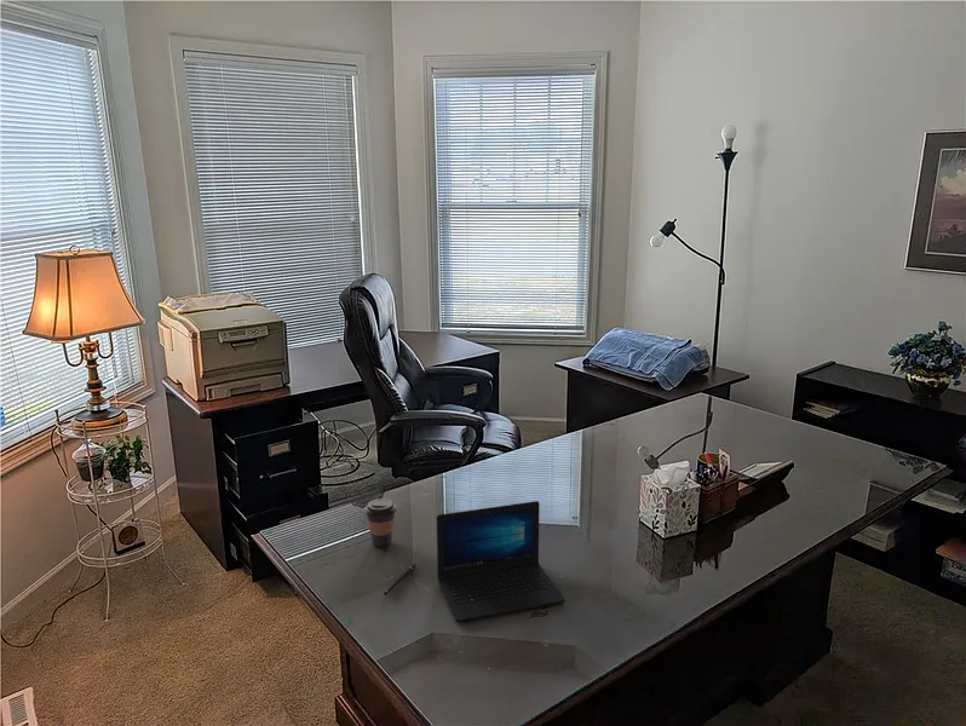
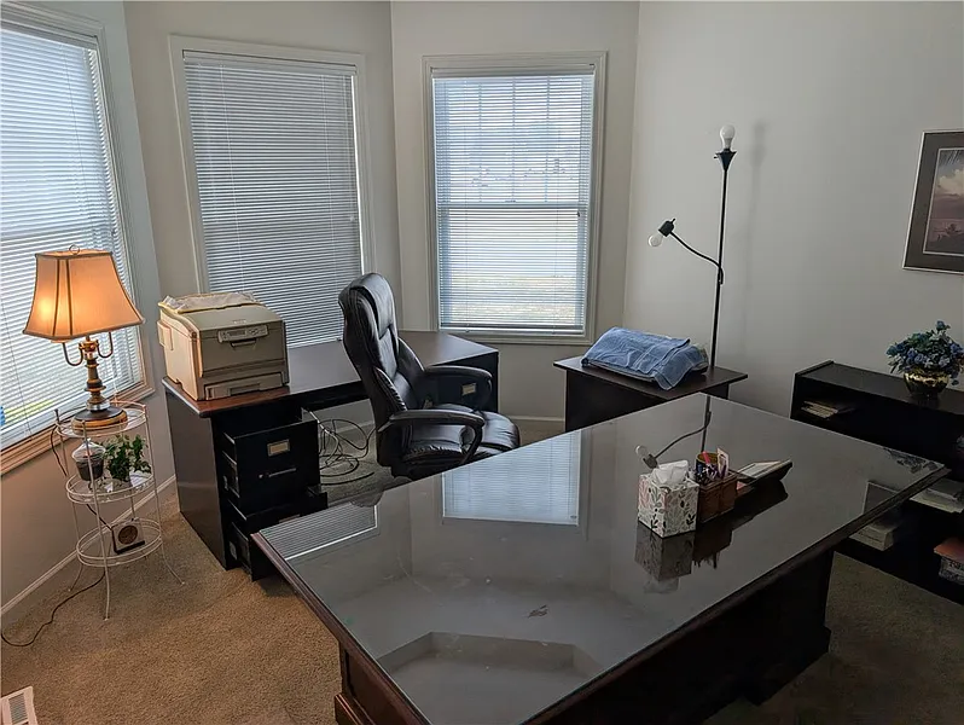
- coffee cup (380, 523)
- pen (401, 577)
- laptop (499, 558)
